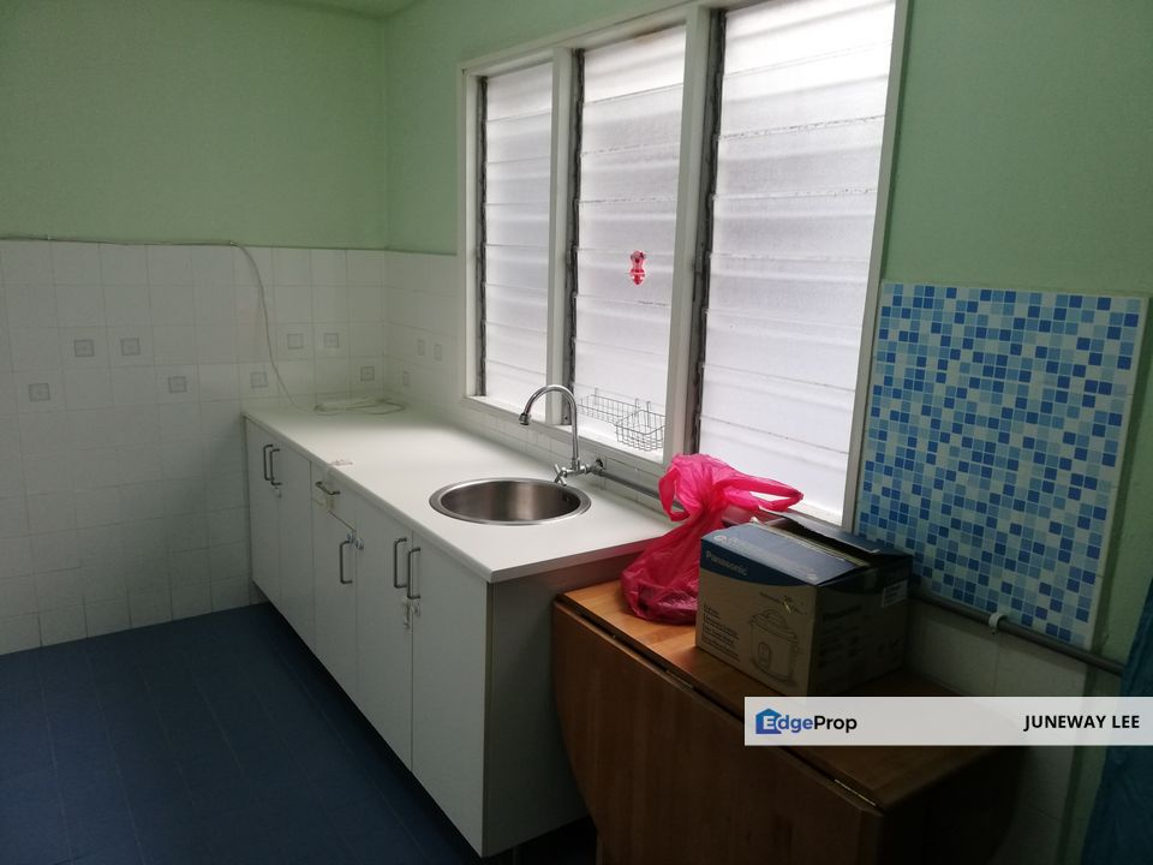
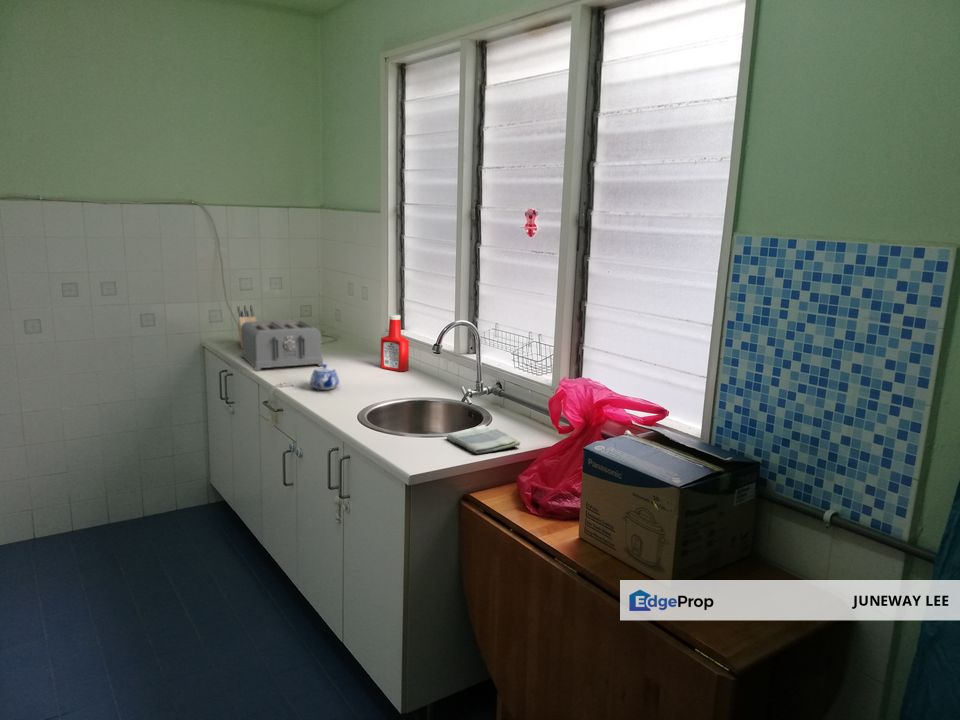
+ knife block (248, 321)
+ toaster (282, 343)
+ teapot (325, 376)
+ soap bottle (394, 342)
+ dish towel (483, 438)
